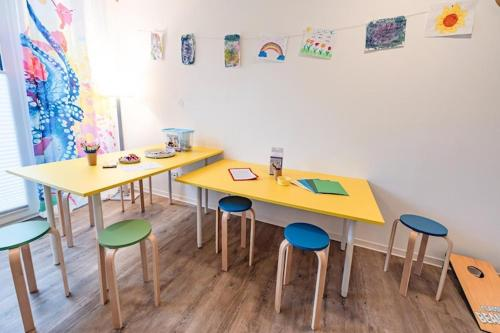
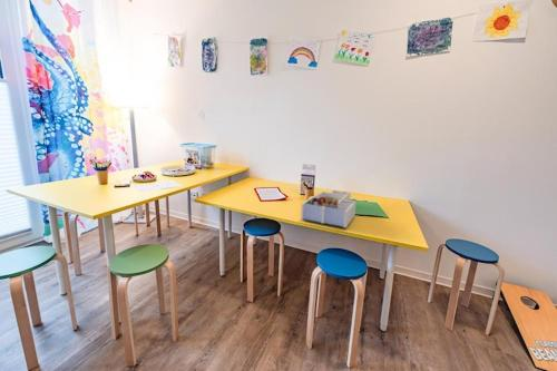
+ desk organizer (334, 205)
